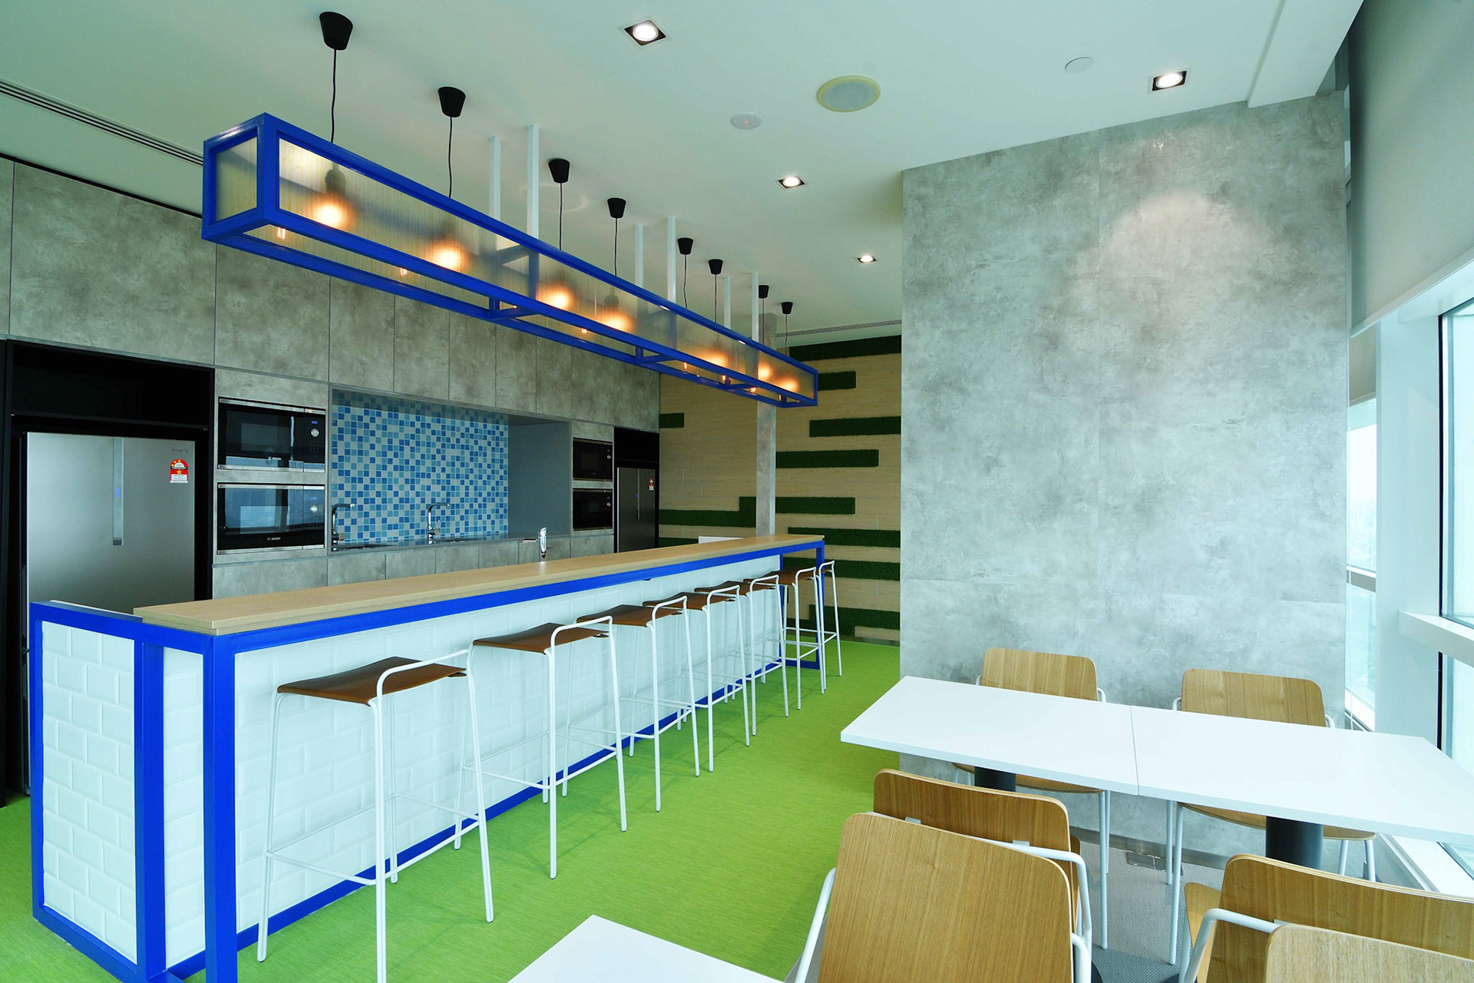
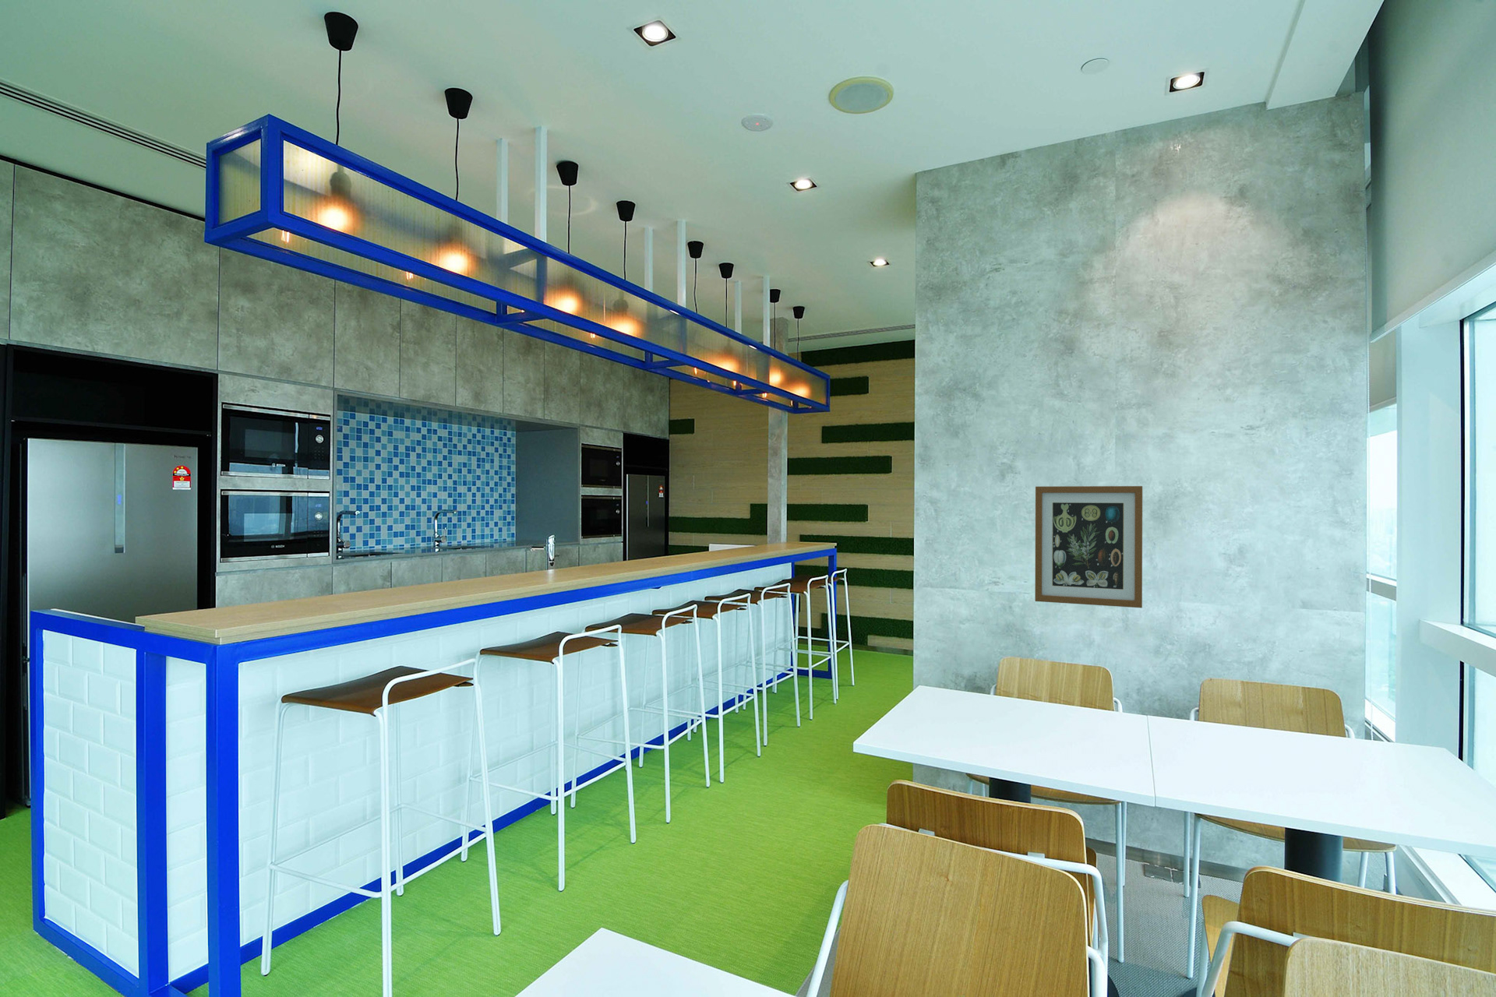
+ wall art (1086, 545)
